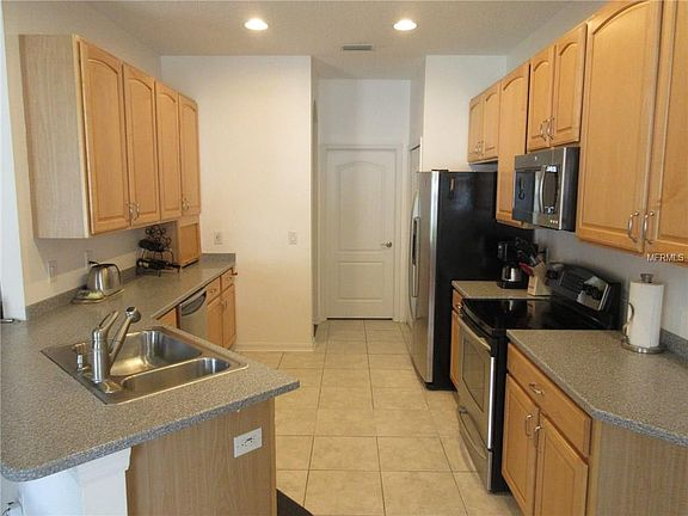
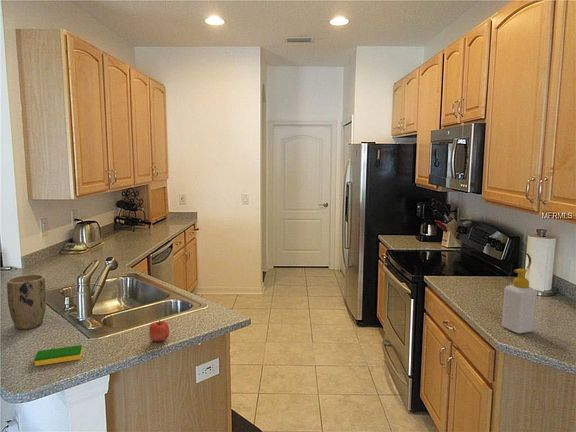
+ apple (159, 329)
+ soap bottle (519, 299)
+ plant pot (27, 302)
+ dish sponge (59, 355)
